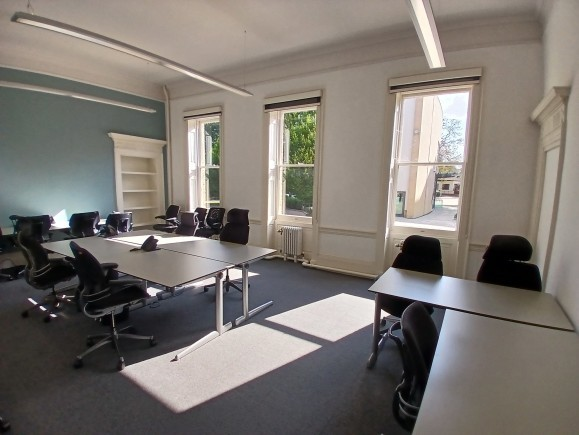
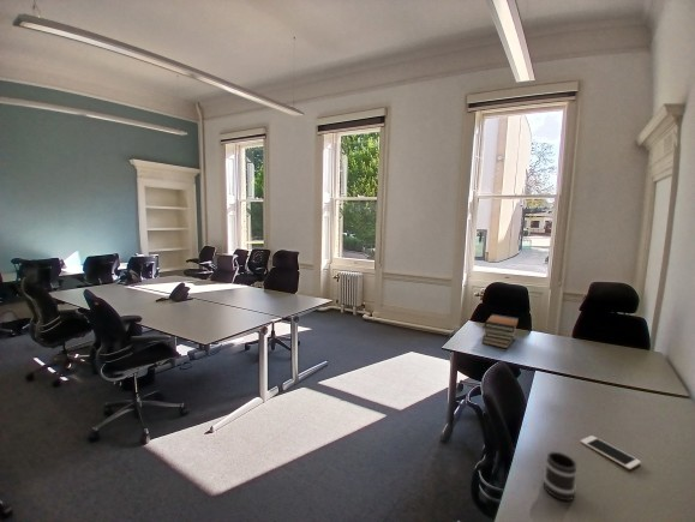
+ cell phone (609, 451)
+ mug (559, 472)
+ book stack (501, 330)
